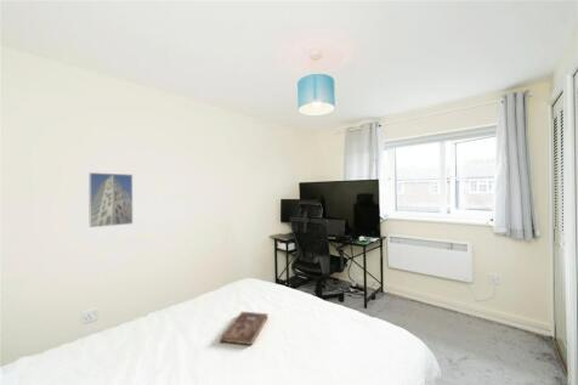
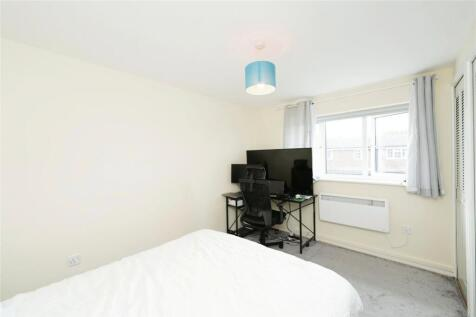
- bible (245, 327)
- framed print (112, 199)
